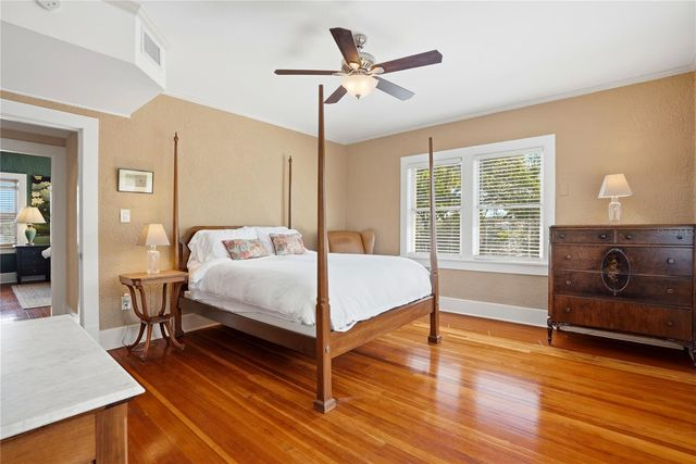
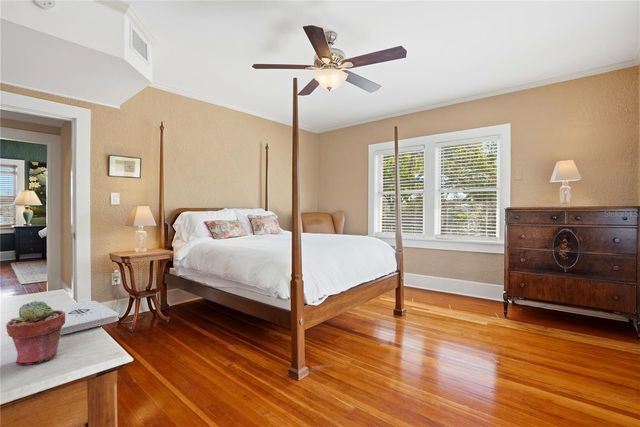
+ notepad (79, 315)
+ potted succulent (37, 329)
